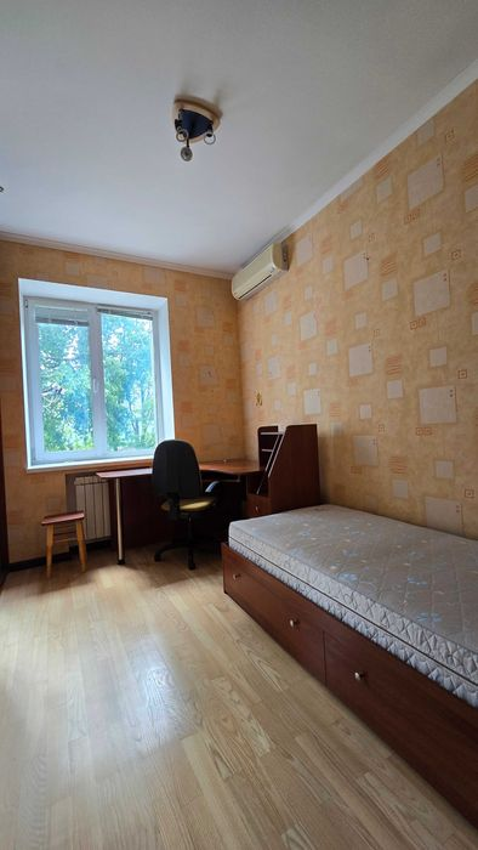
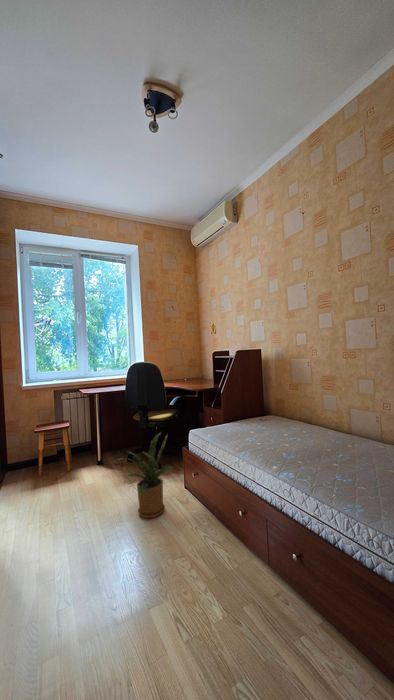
+ house plant (146, 473)
